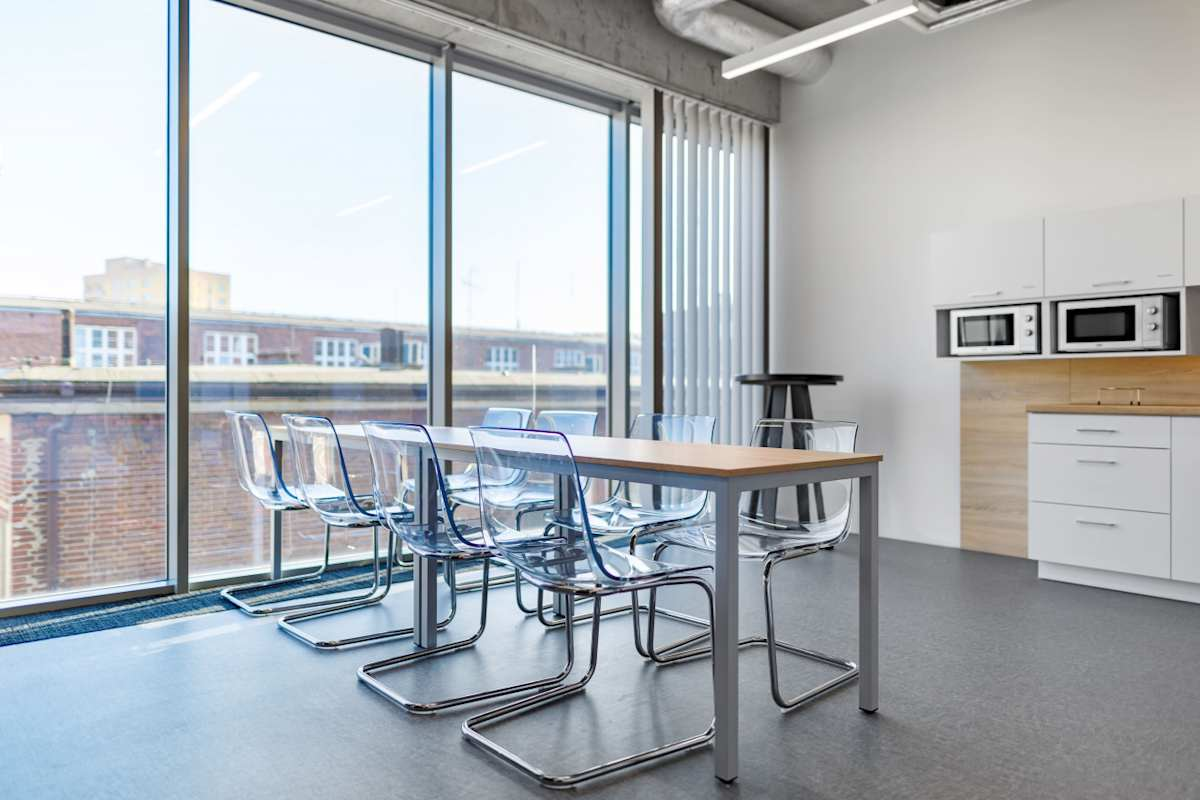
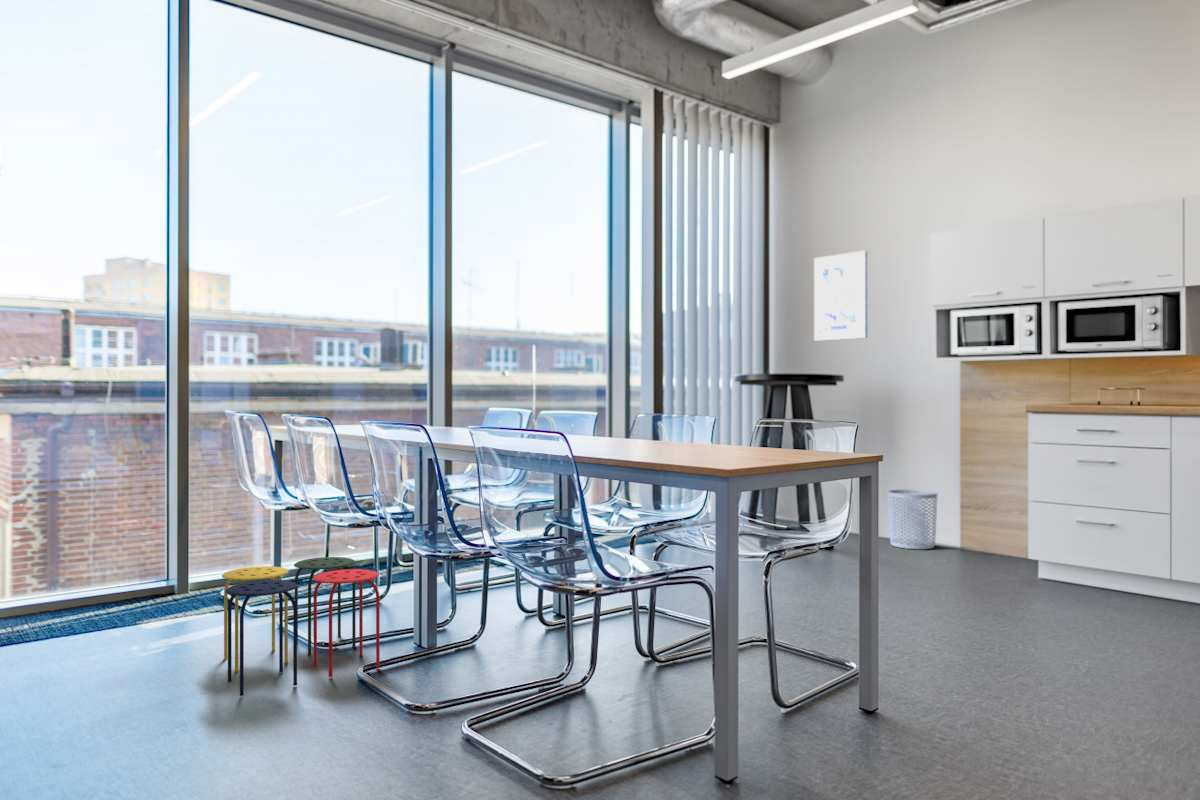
+ waste bin (912, 519)
+ wall art (840, 296)
+ stool (297, 618)
